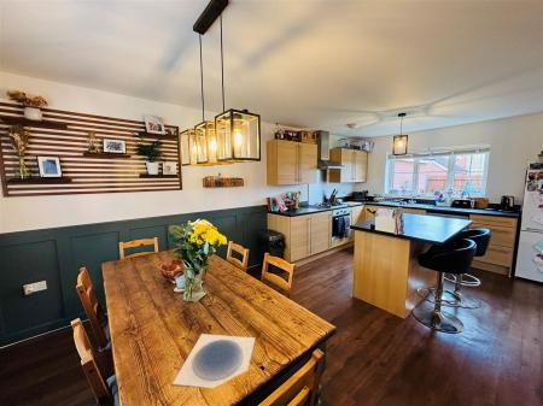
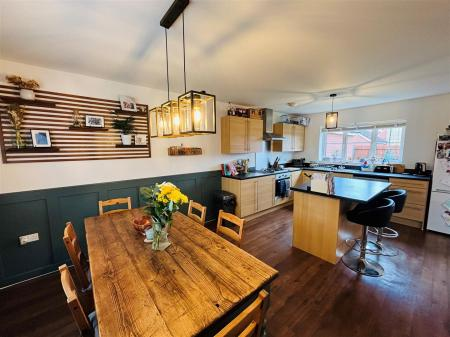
- plate (218, 355)
